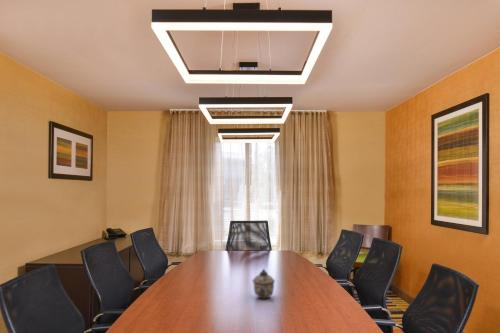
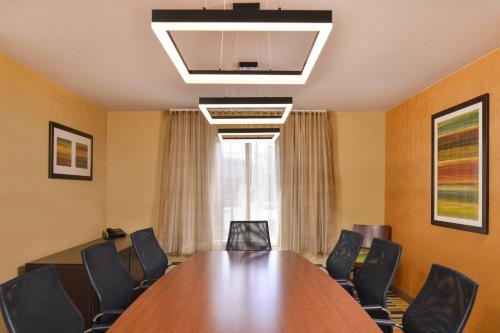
- lidded jar (263, 282)
